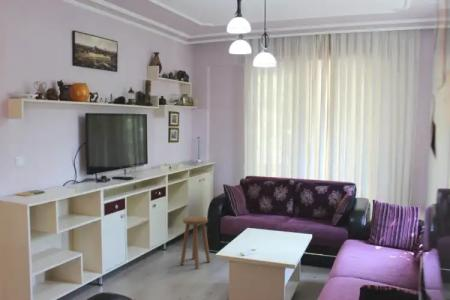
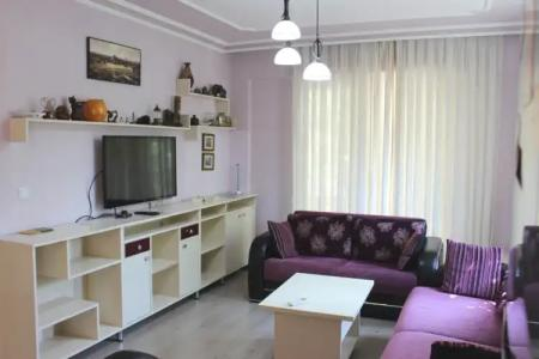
- stool (195, 241)
